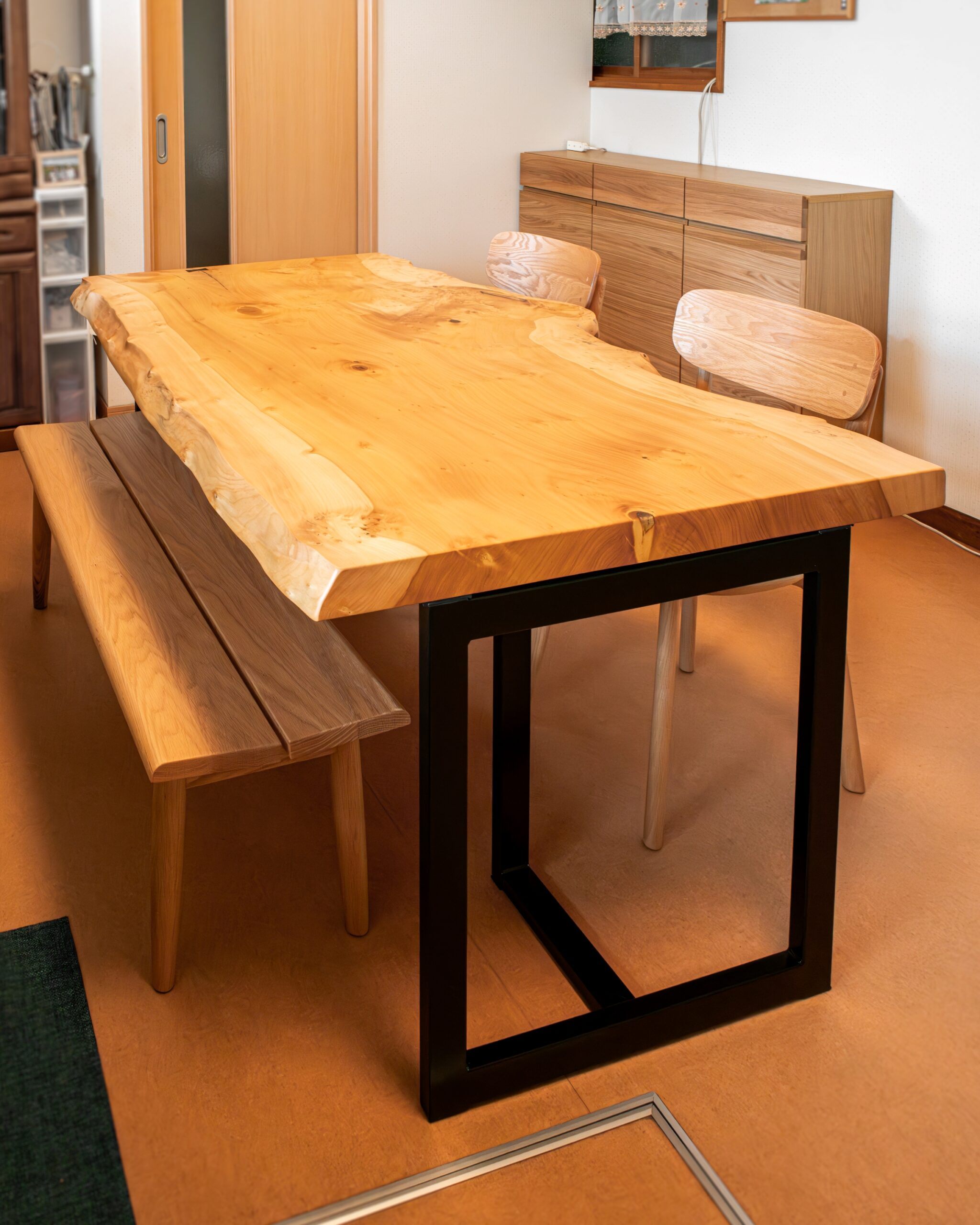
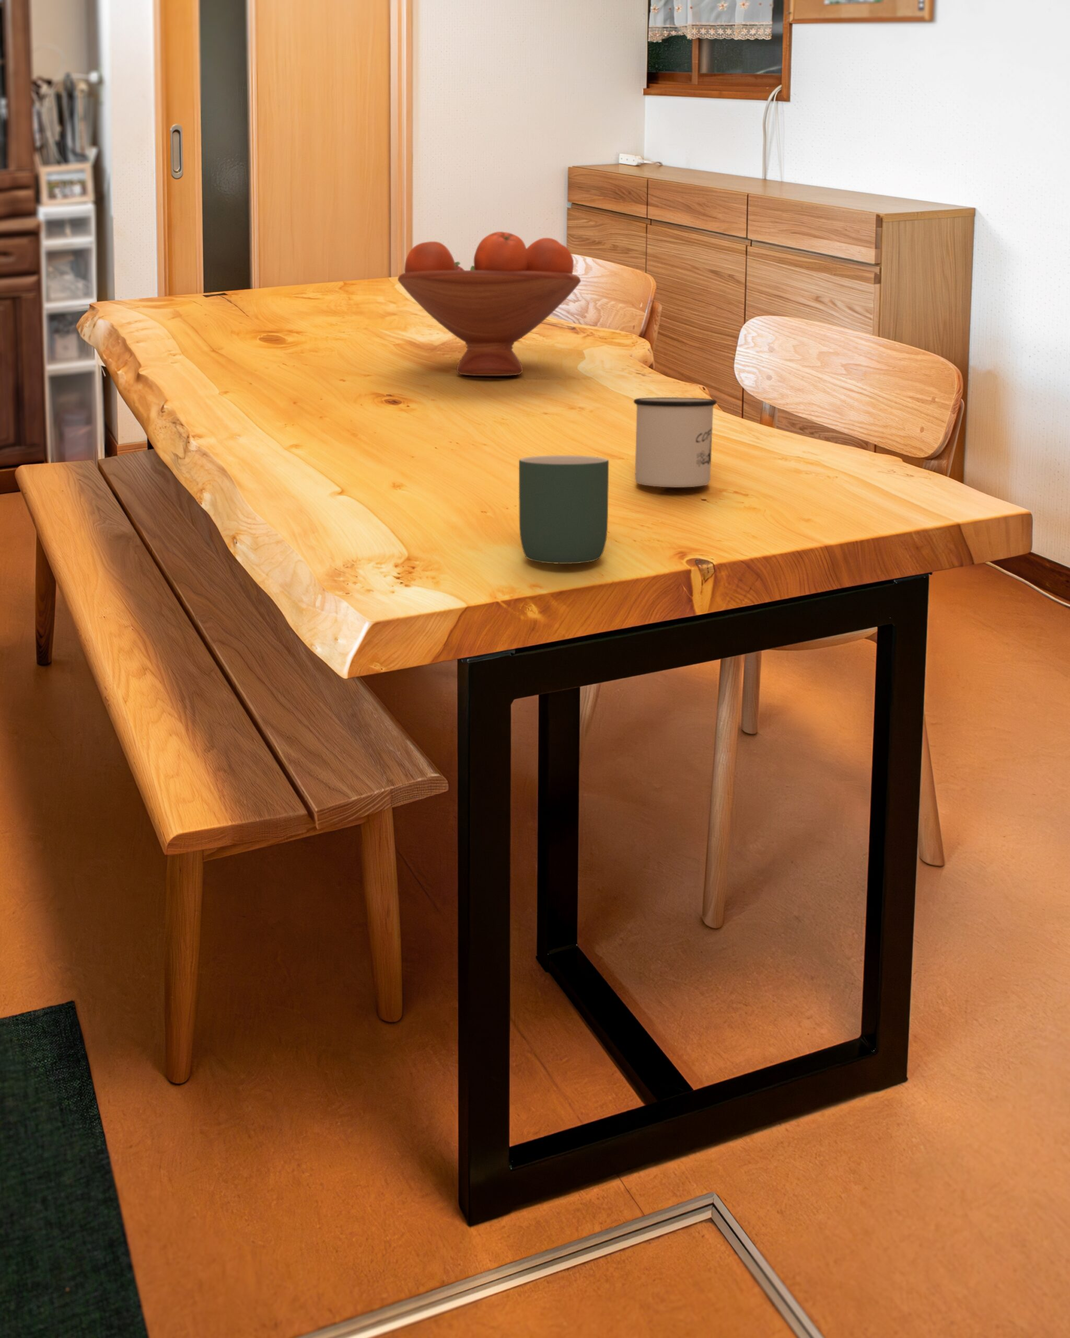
+ mug (555, 507)
+ fruit bowl (489, 306)
+ mug (675, 440)
